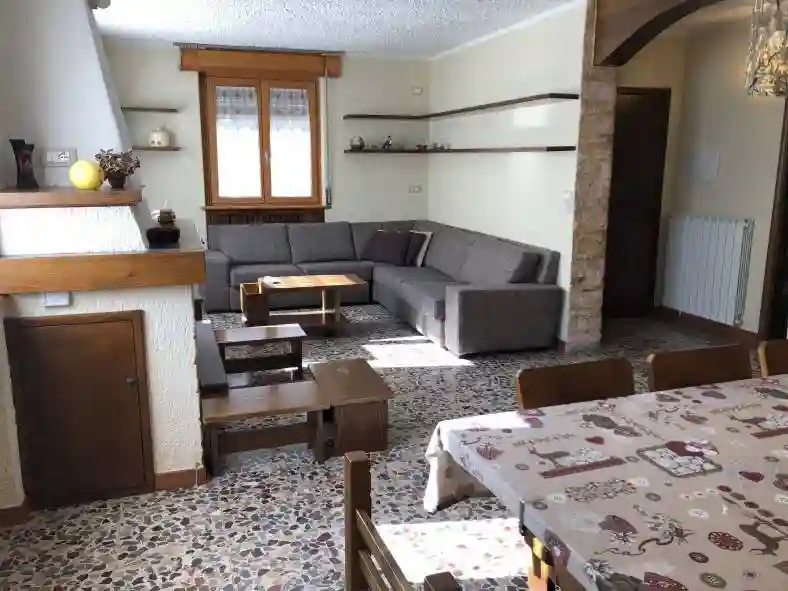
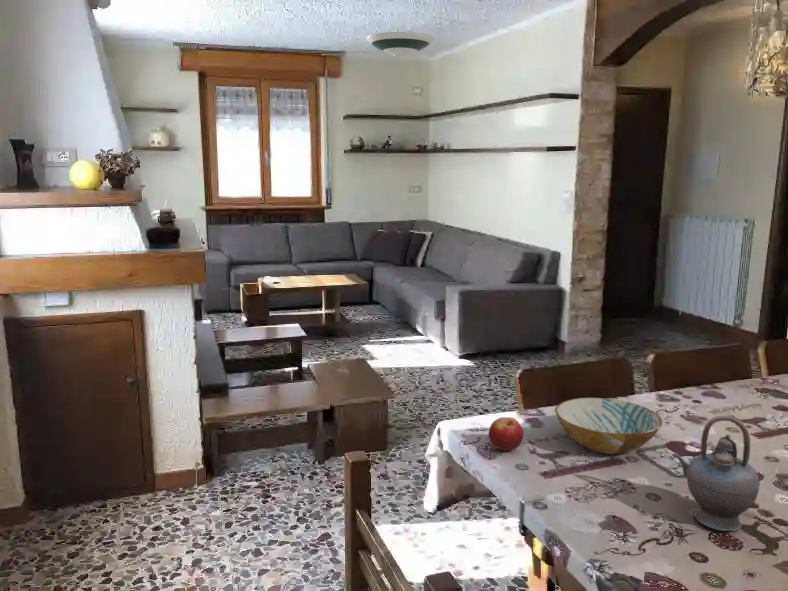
+ bowl (606, 429)
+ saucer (400, 47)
+ teapot (715, 467)
+ fruit (506, 433)
